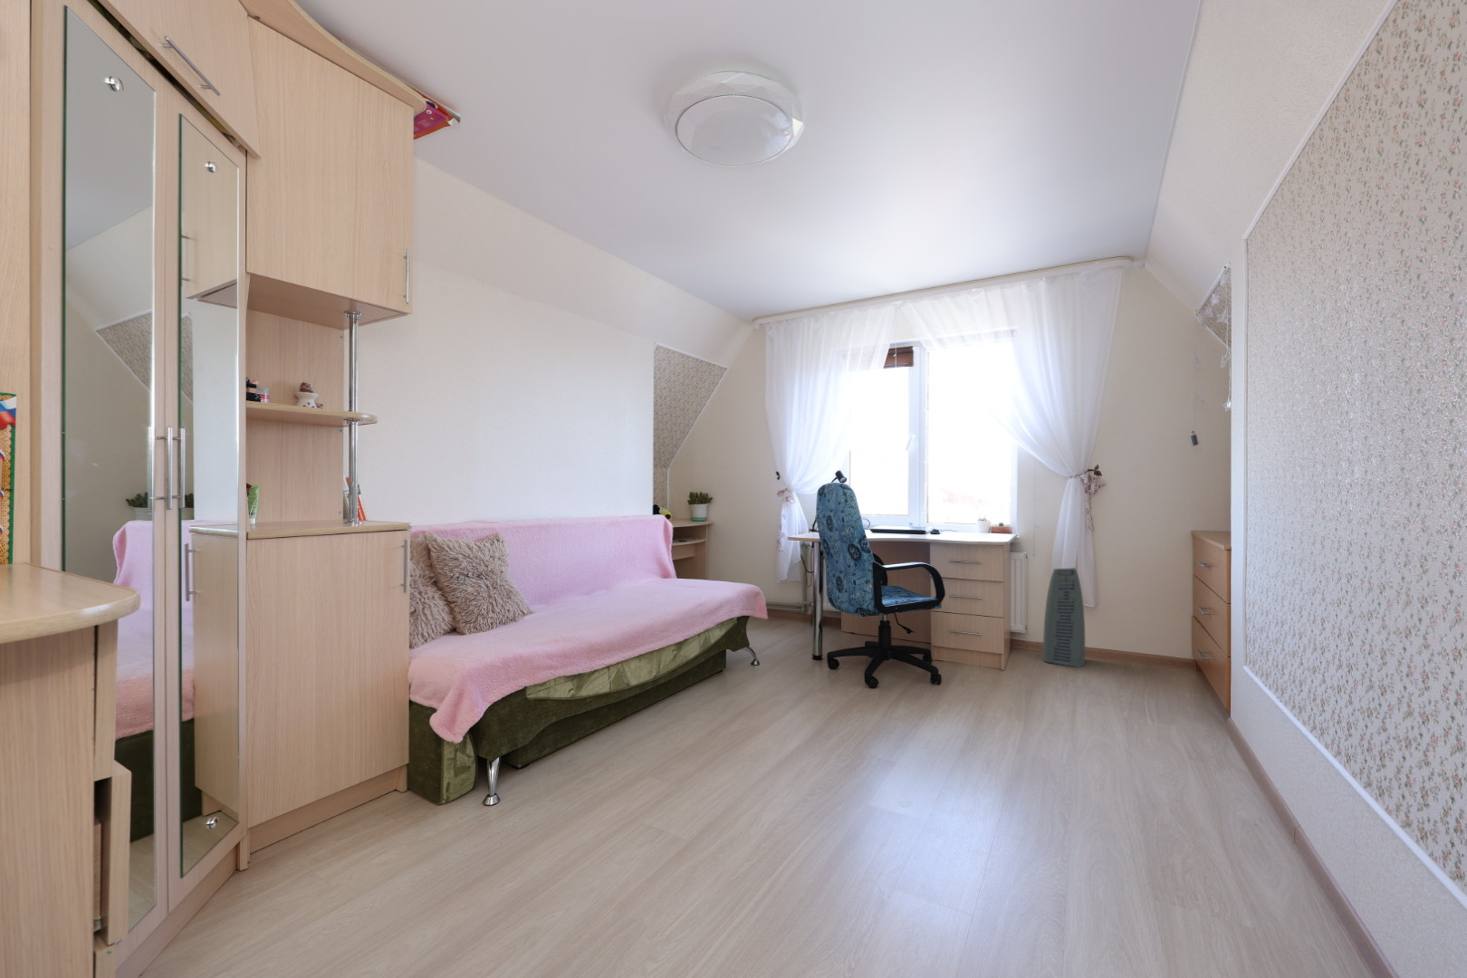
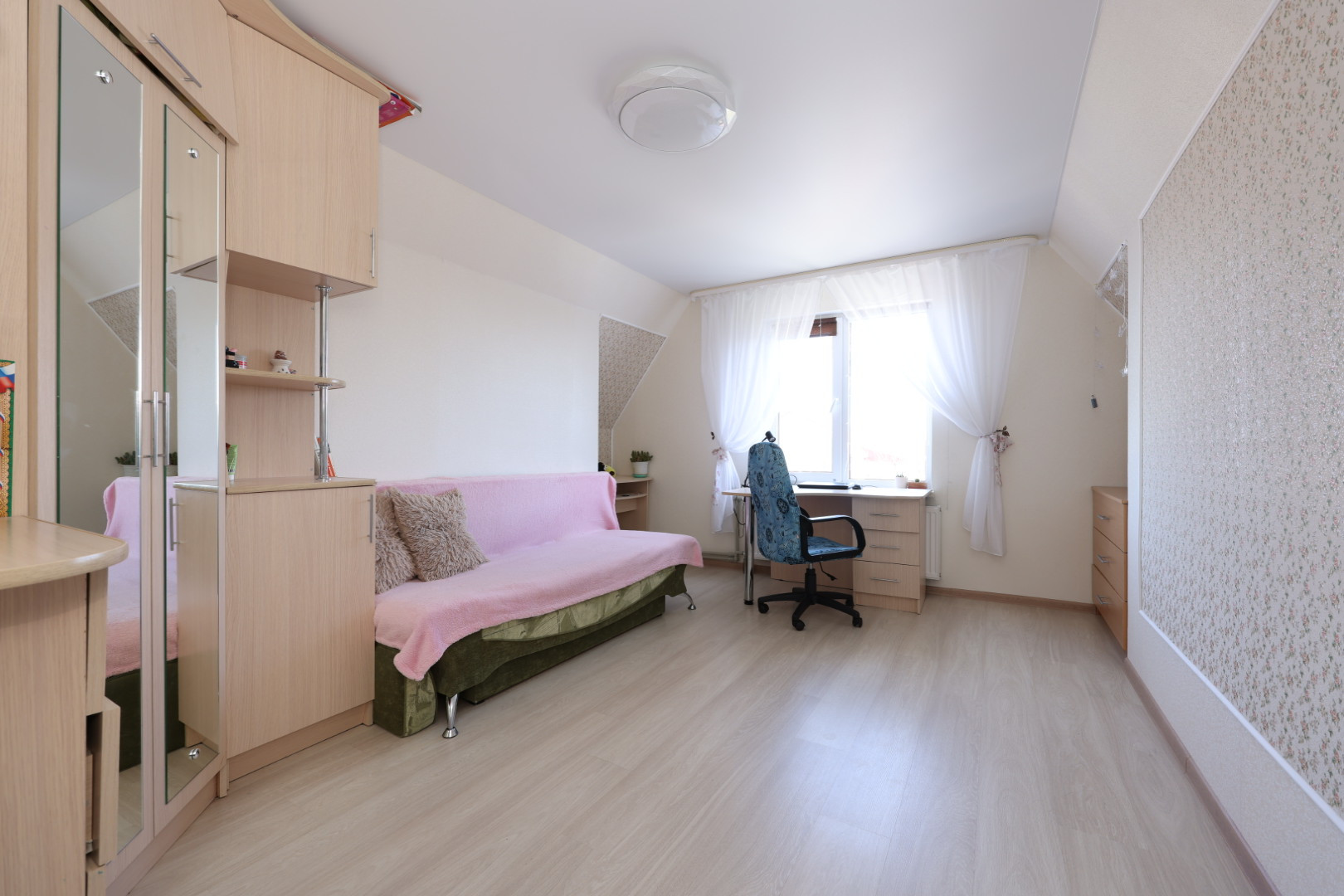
- air purifier (1064, 613)
